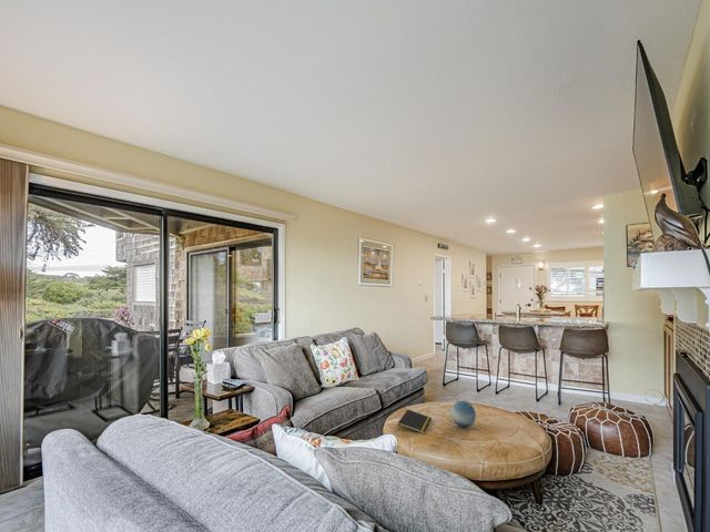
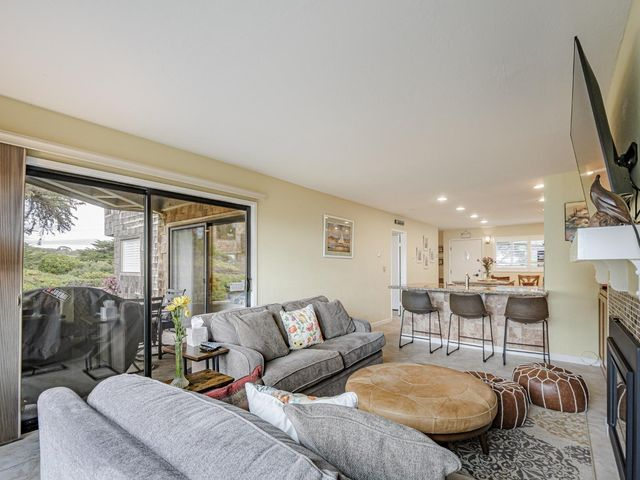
- decorative ball (463, 413)
- notepad (415, 420)
